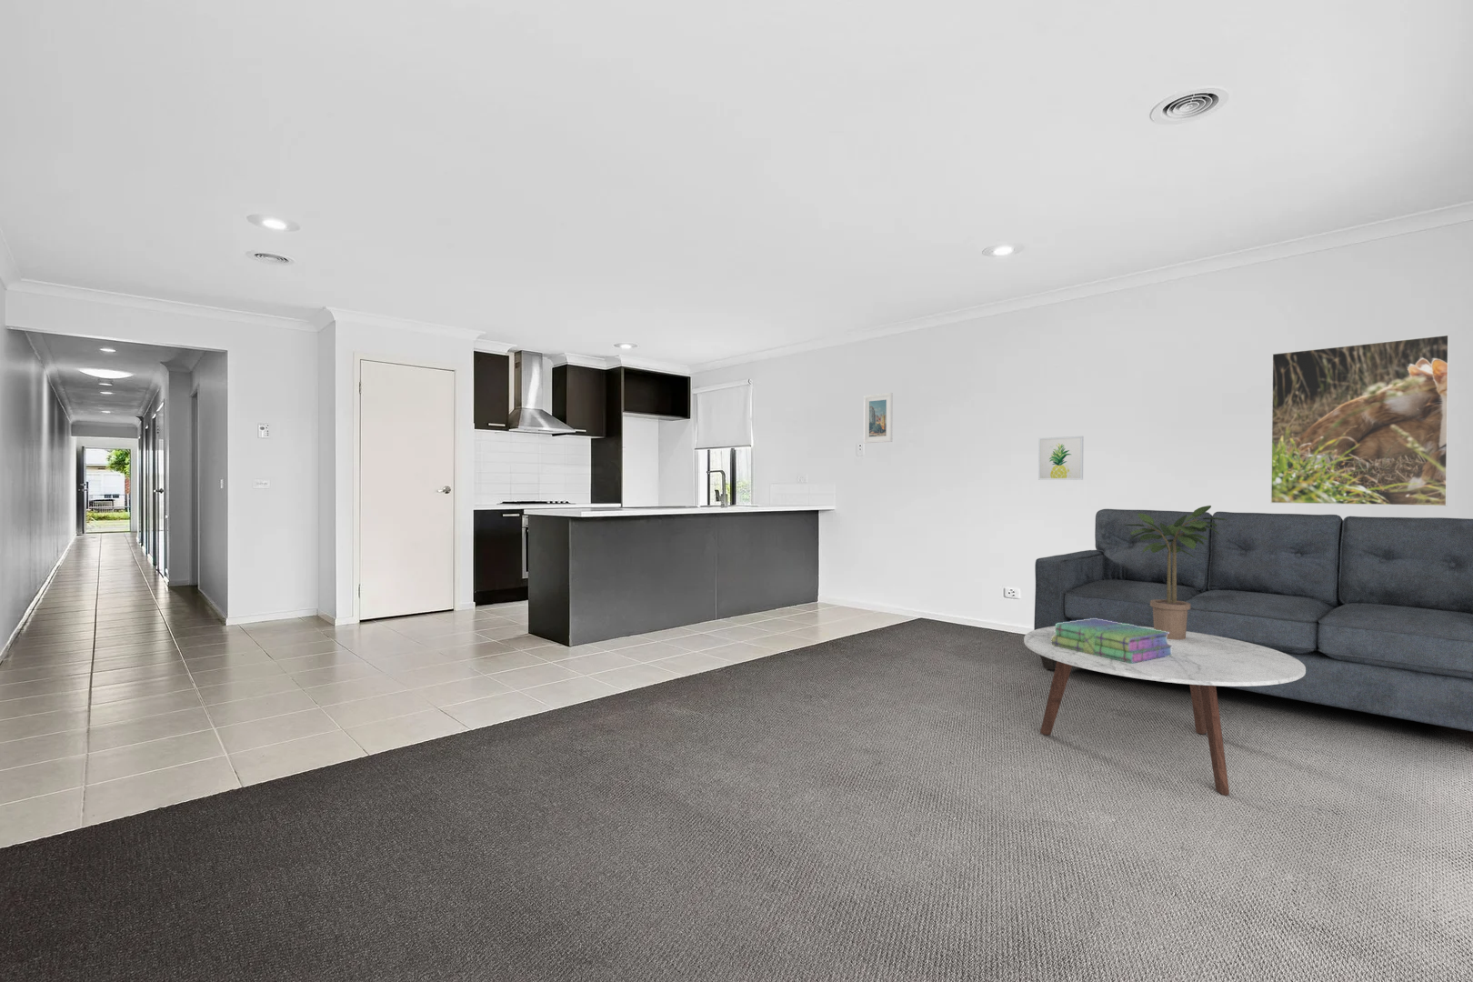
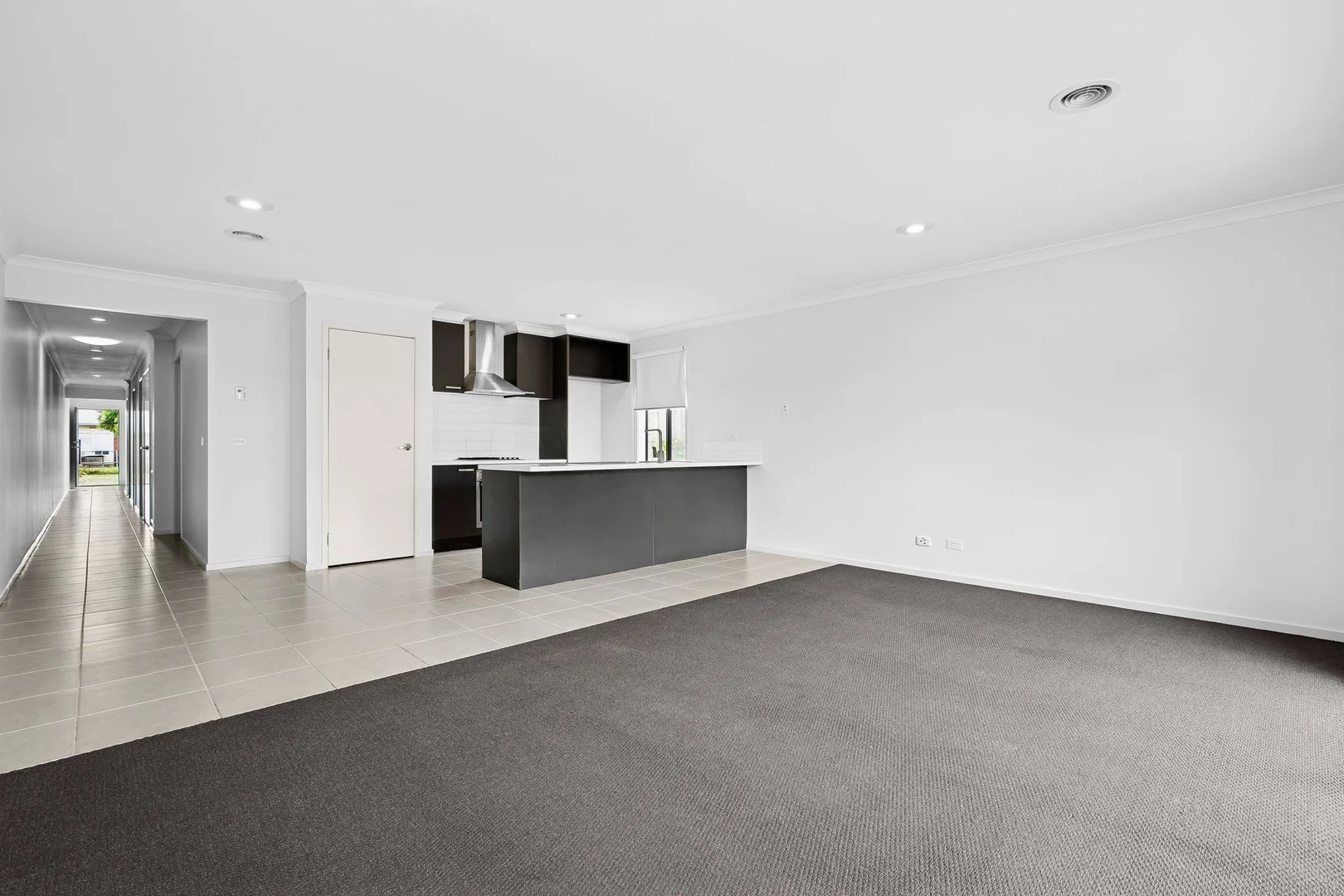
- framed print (878, 419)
- wall art (1060, 458)
- stack of books (1110, 638)
- coffee table (1155, 681)
- sofa (1261, 602)
- potted plant (1176, 569)
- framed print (1354, 424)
